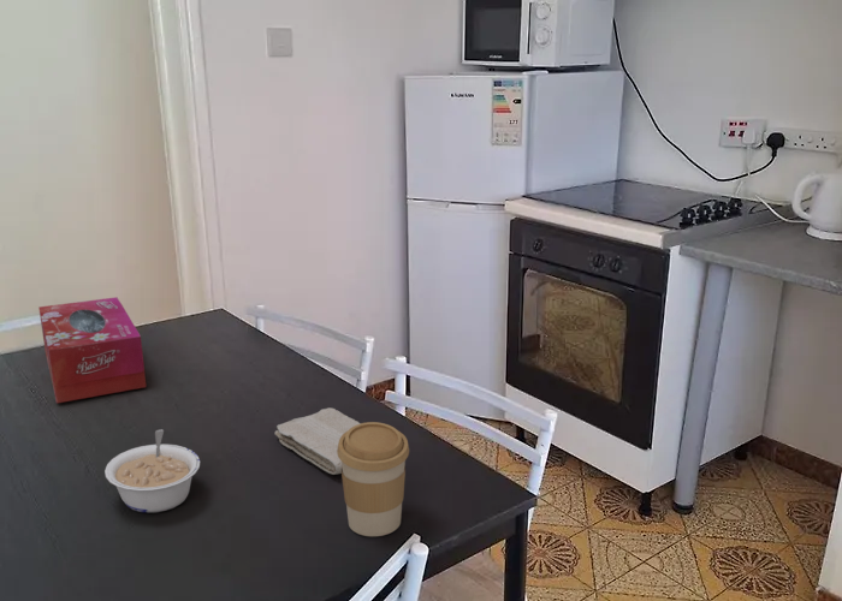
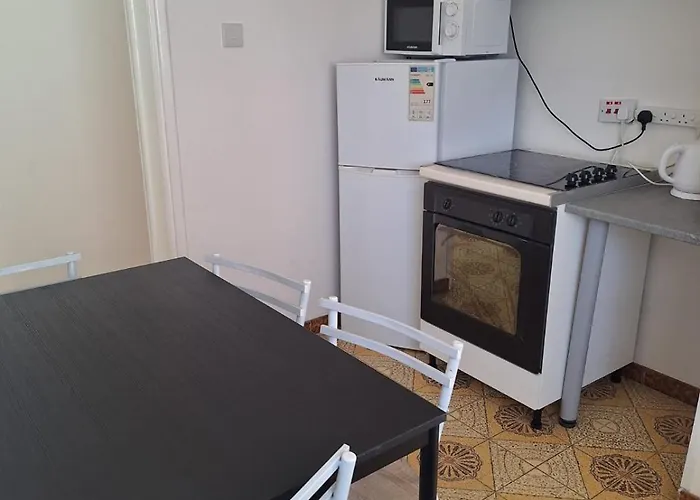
- washcloth (332, 438)
- legume (152, 476)
- coffee cup (373, 477)
- tissue box (89, 345)
